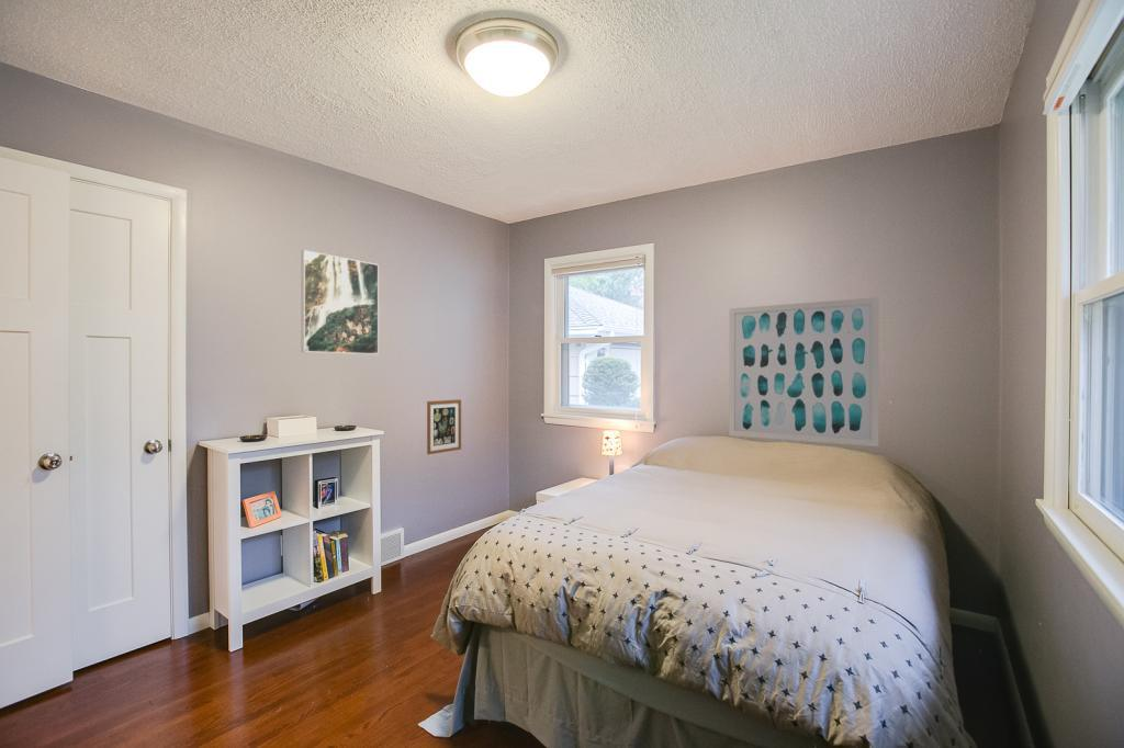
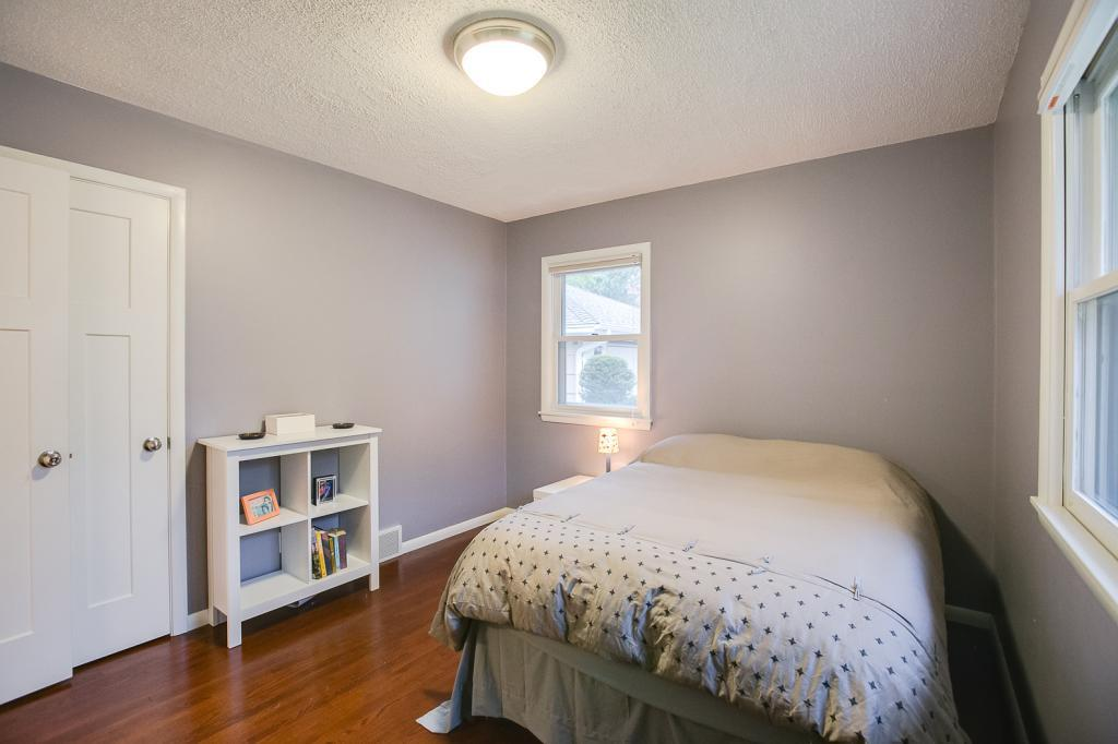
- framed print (341, 305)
- wall art (798, 372)
- wall art (445, 426)
